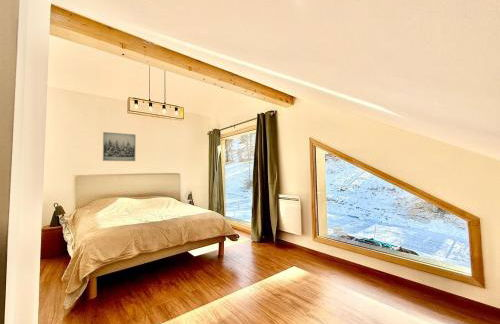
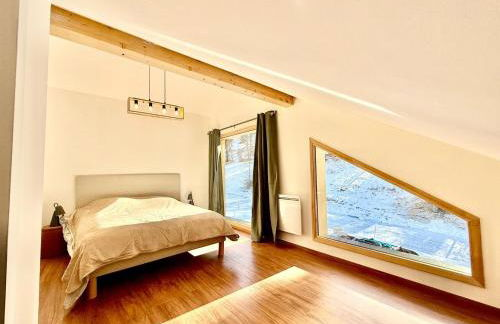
- wall art (119, 147)
